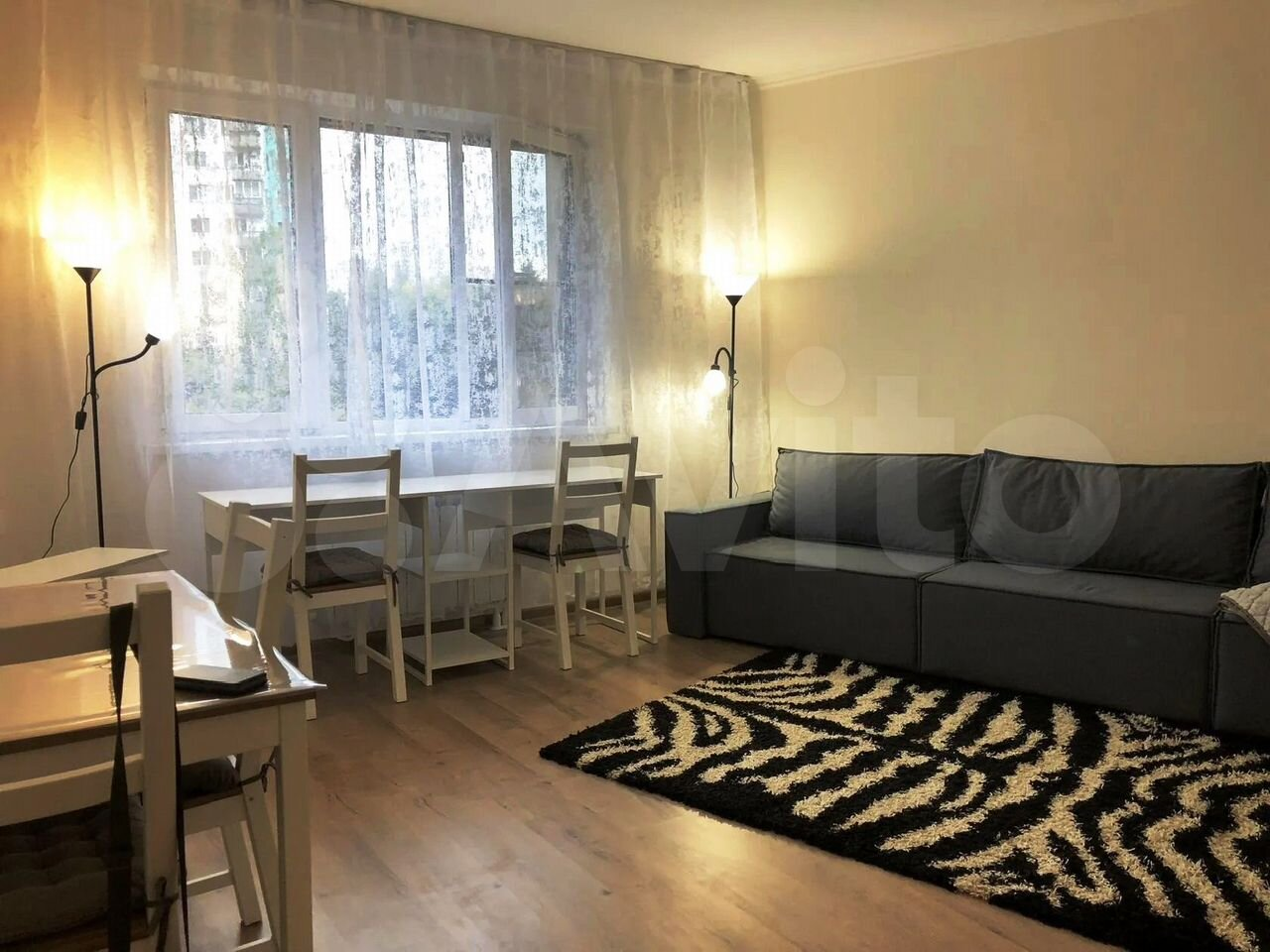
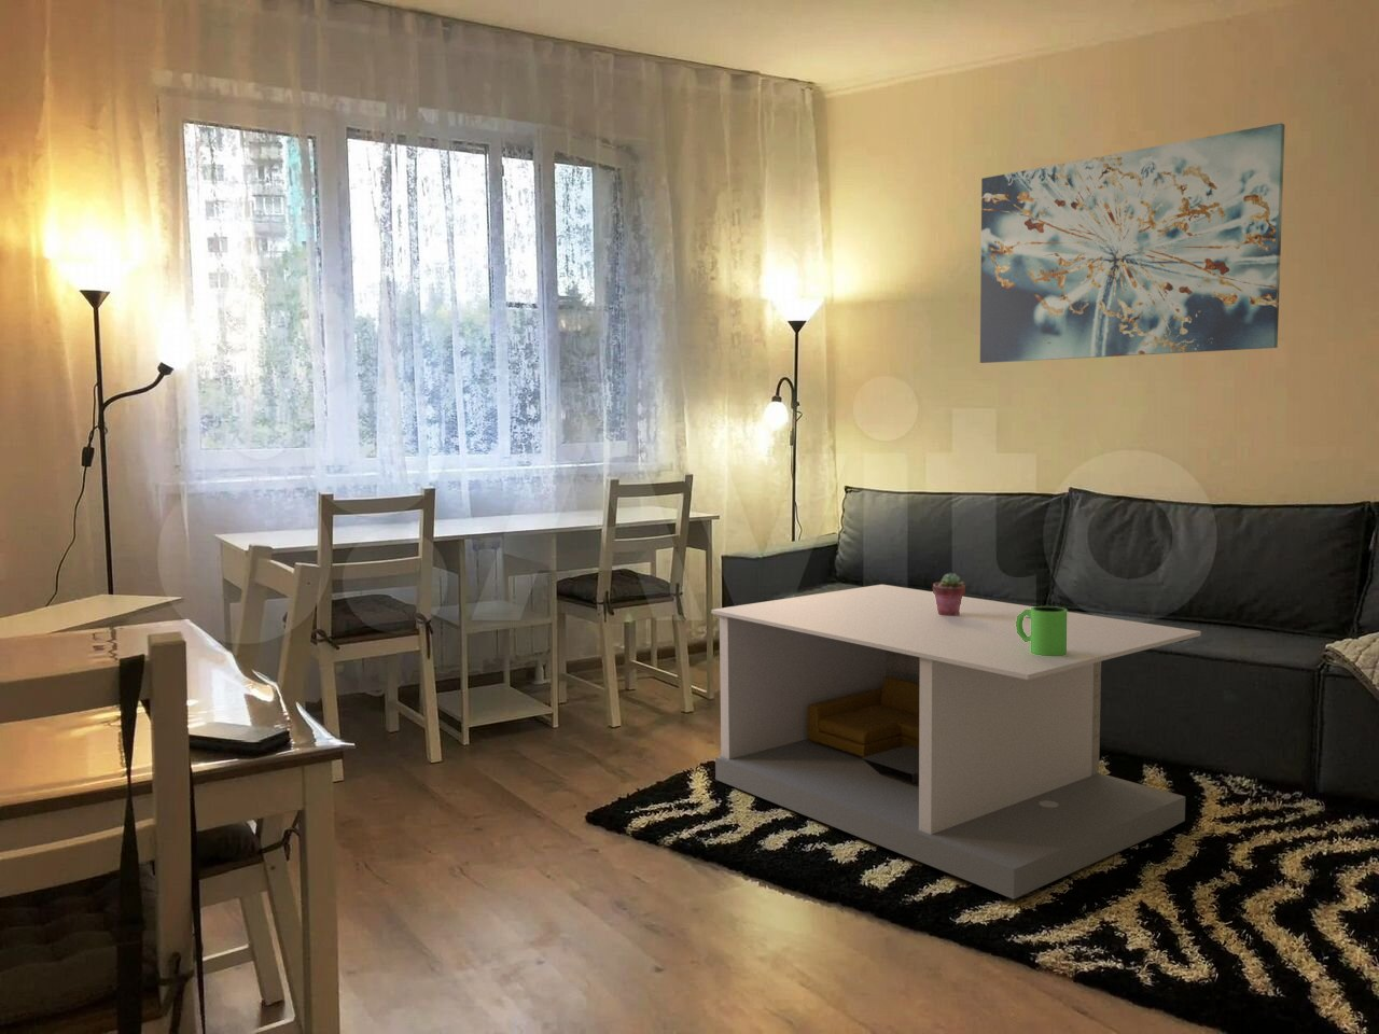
+ wall art (1116, 255)
+ potted succulent (948, 592)
+ coffee table (938, 710)
+ mug (1040, 629)
